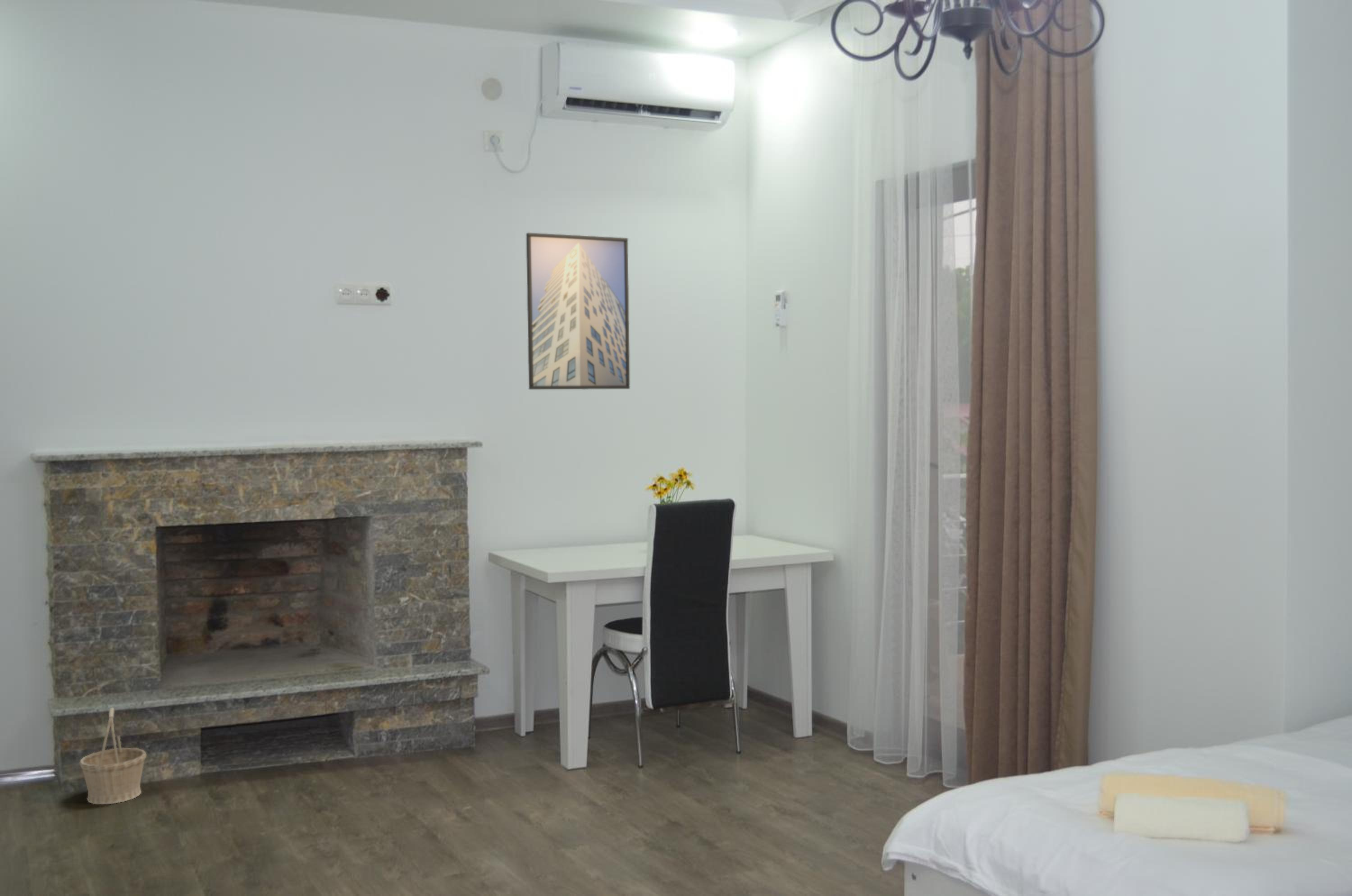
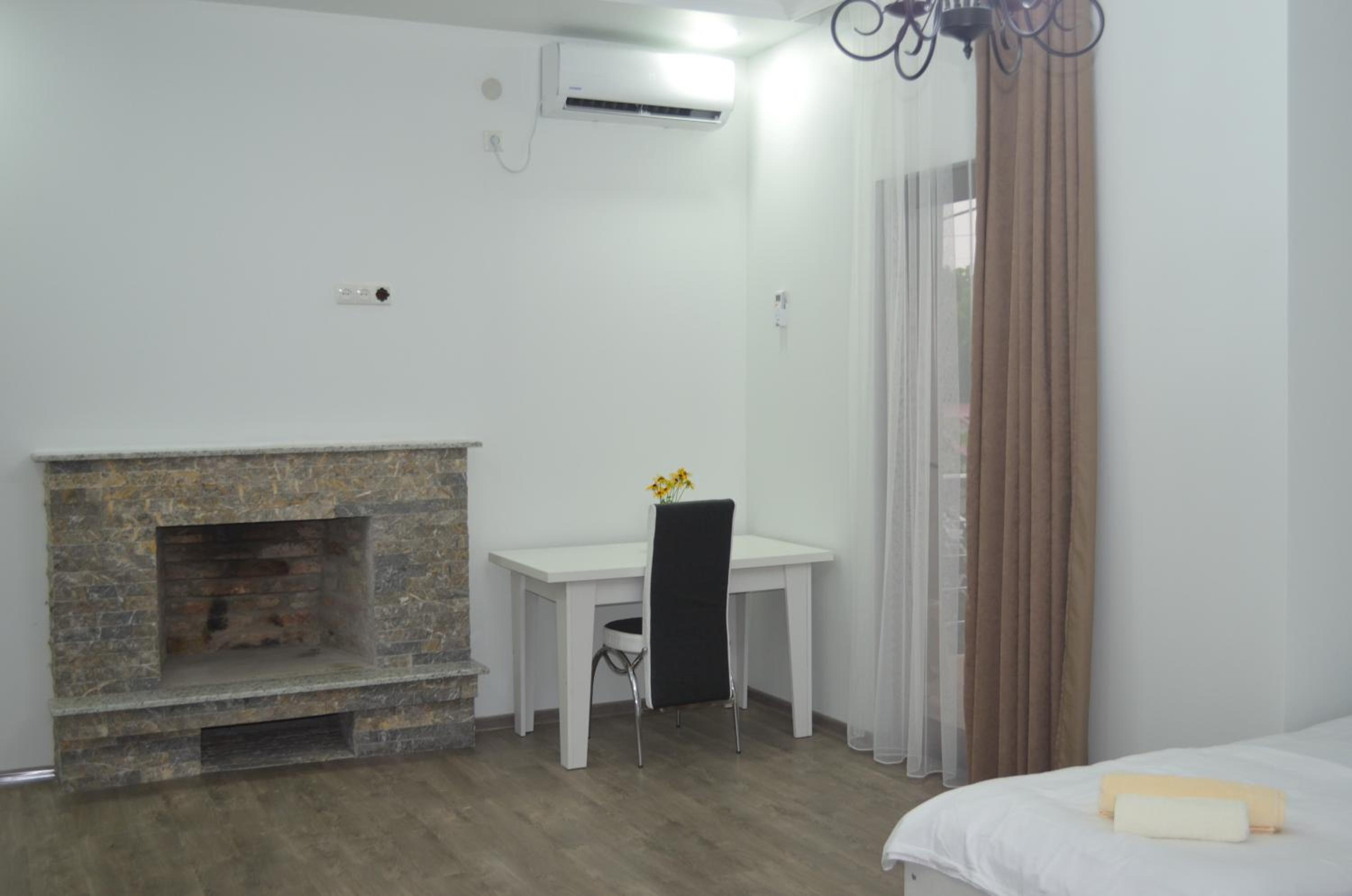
- basket (113, 752)
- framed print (579, 312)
